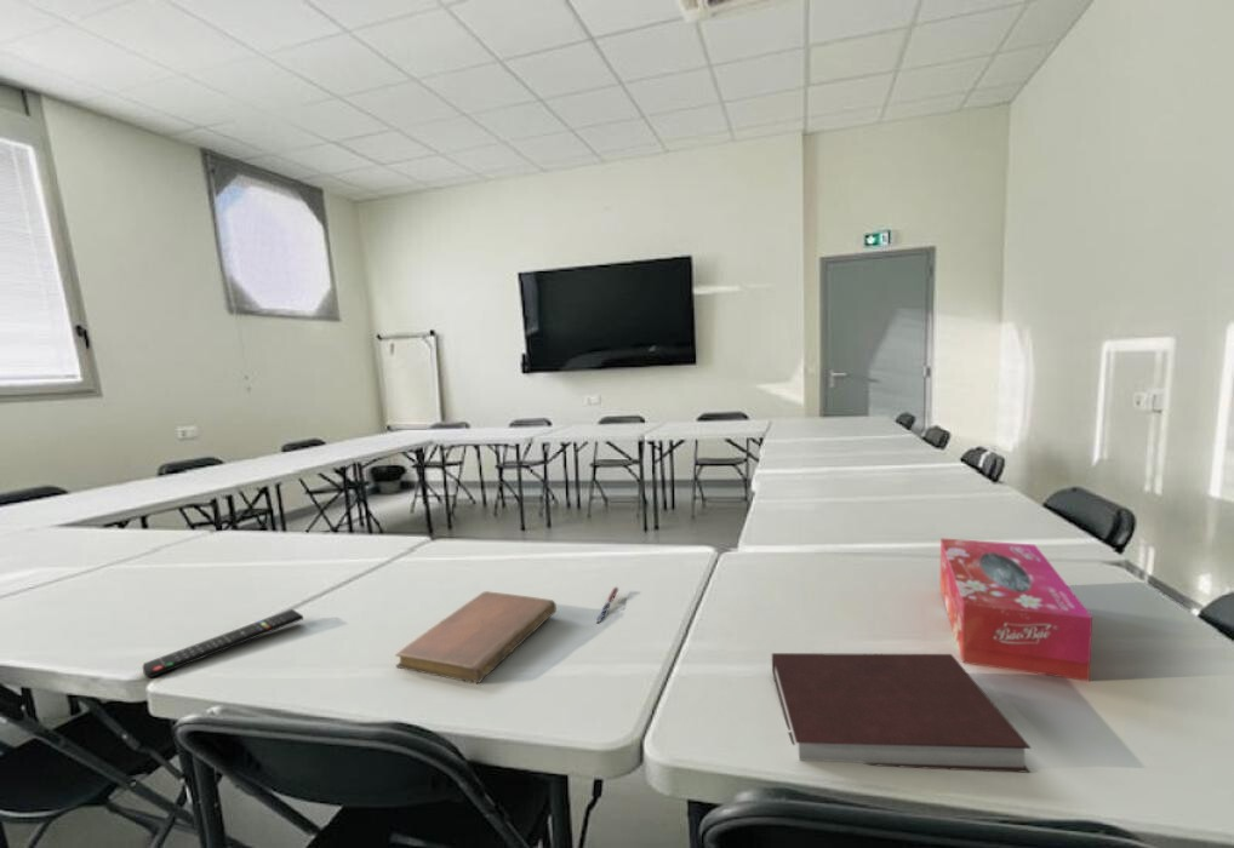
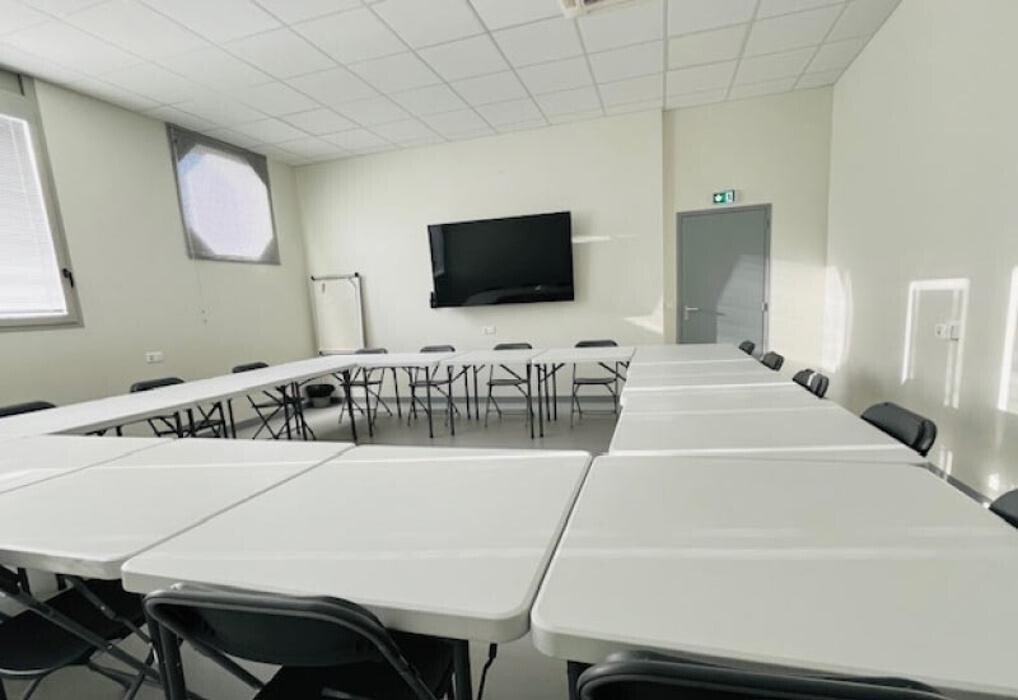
- notebook (481, 631)
- pen (607, 603)
- notebook (881, 703)
- remote control (227, 641)
- tissue box (1002, 598)
